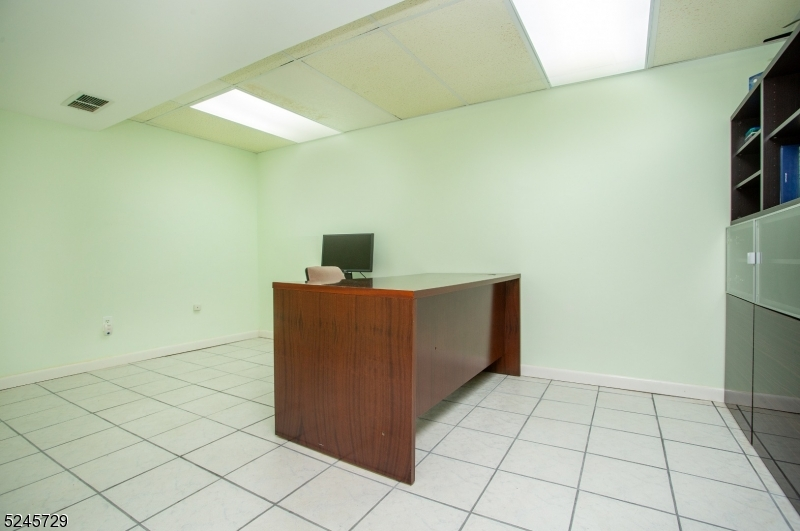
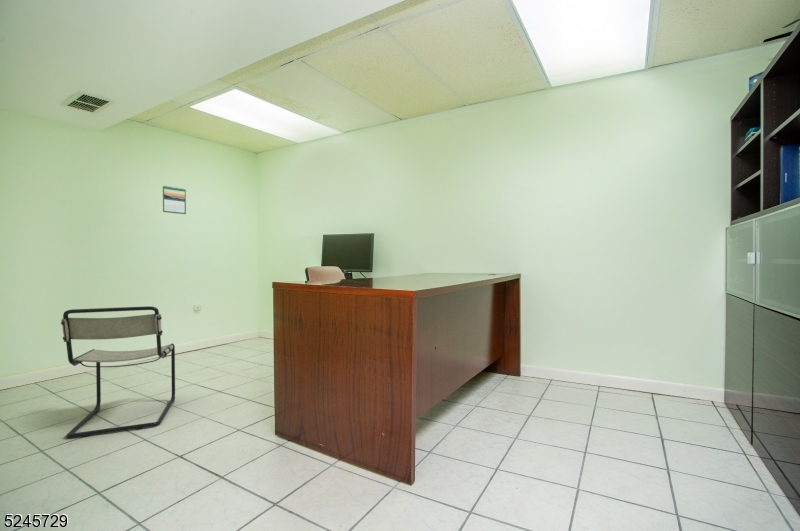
+ calendar (174, 199)
+ chair (125, 360)
